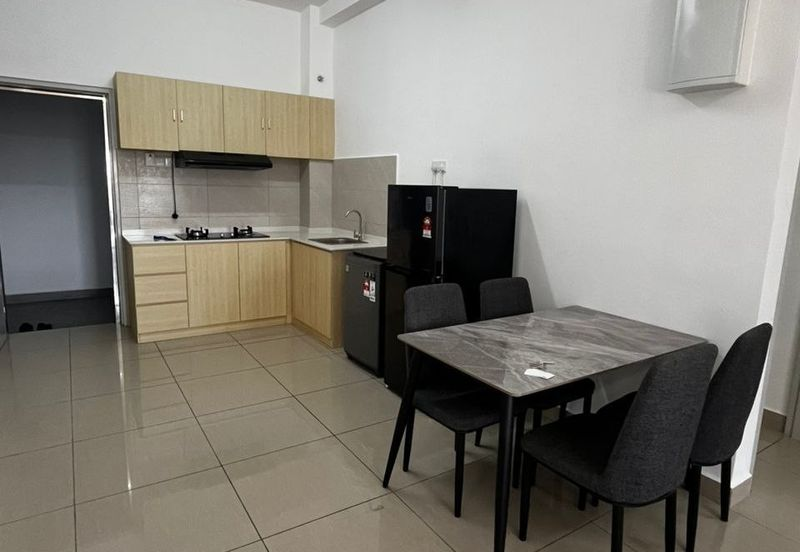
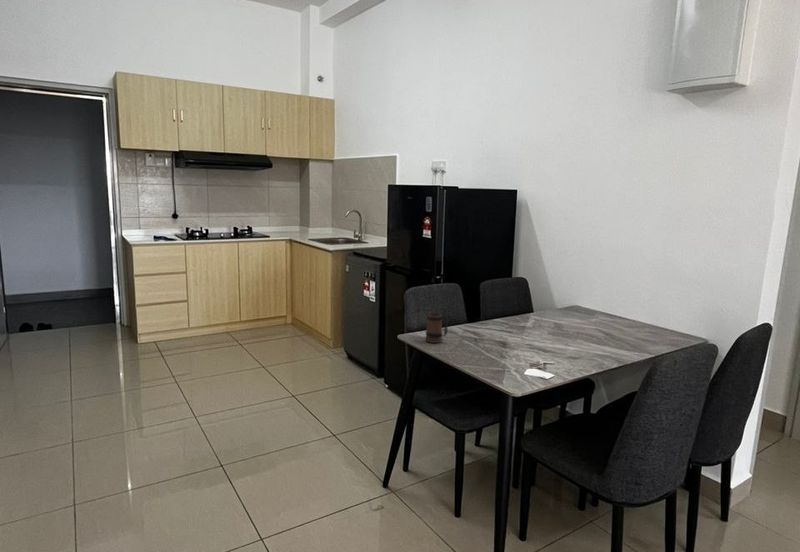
+ mug (437, 328)
